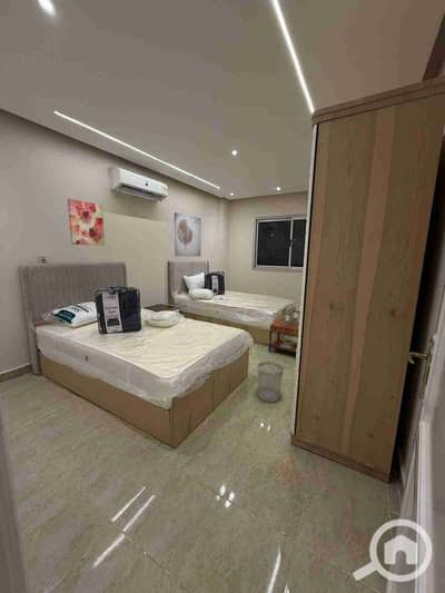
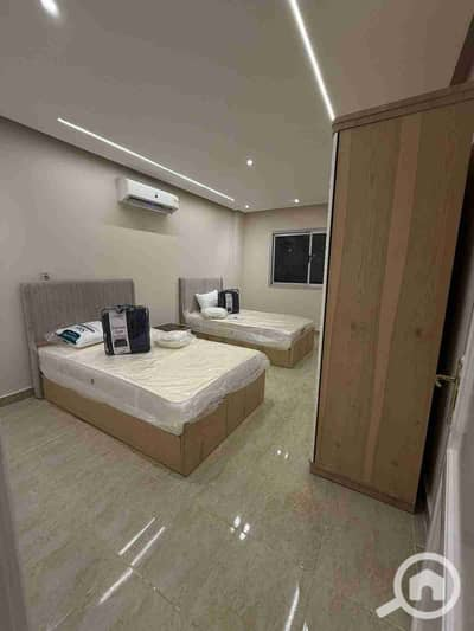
- side table (289, 333)
- wall art (188, 236)
- wall art (87, 224)
- wastebasket (269, 382)
